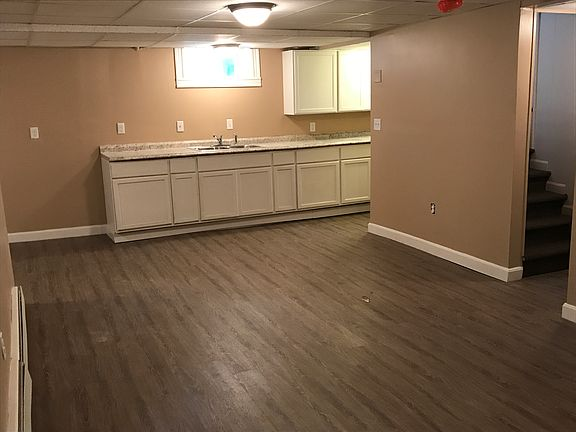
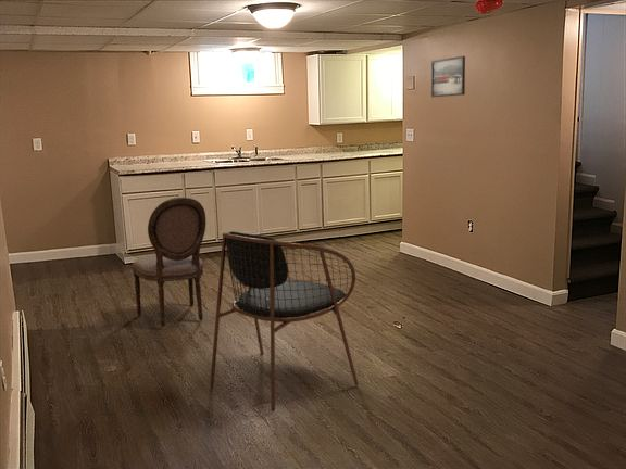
+ dining chair (171, 256)
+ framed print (447, 77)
+ dining chair (280, 304)
